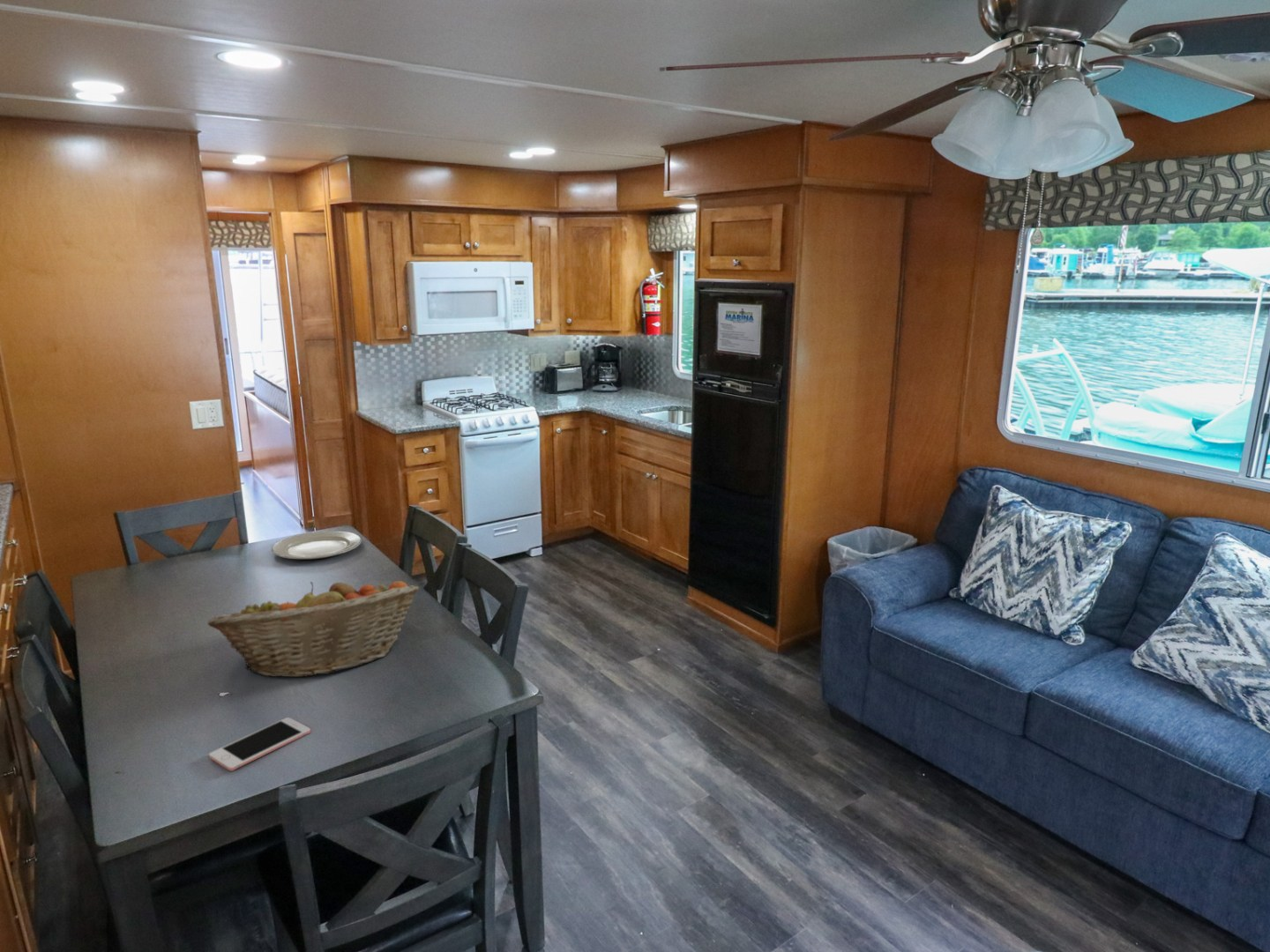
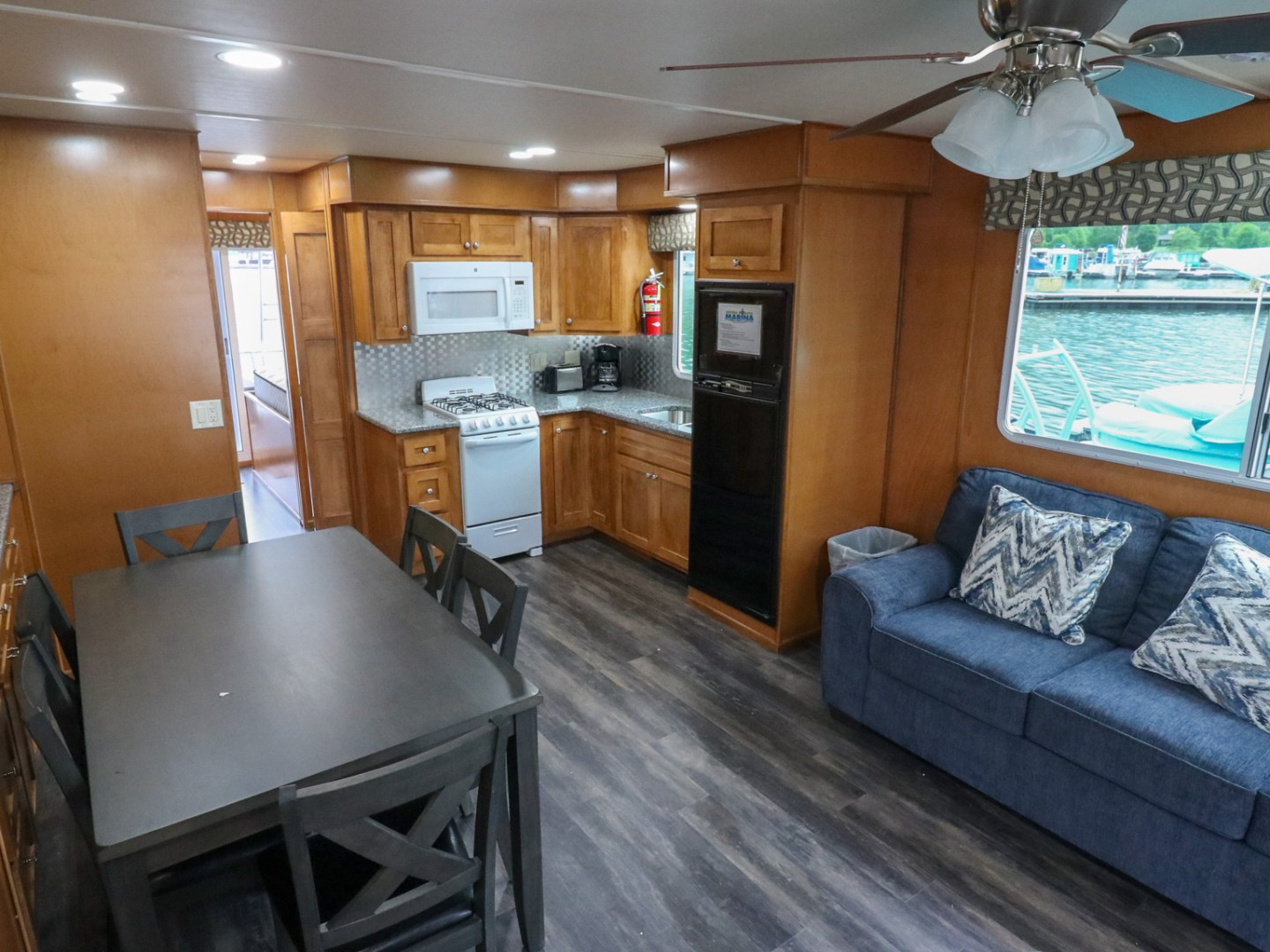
- cell phone (261, 742)
- fruit basket (319, 618)
- chinaware (318, 547)
